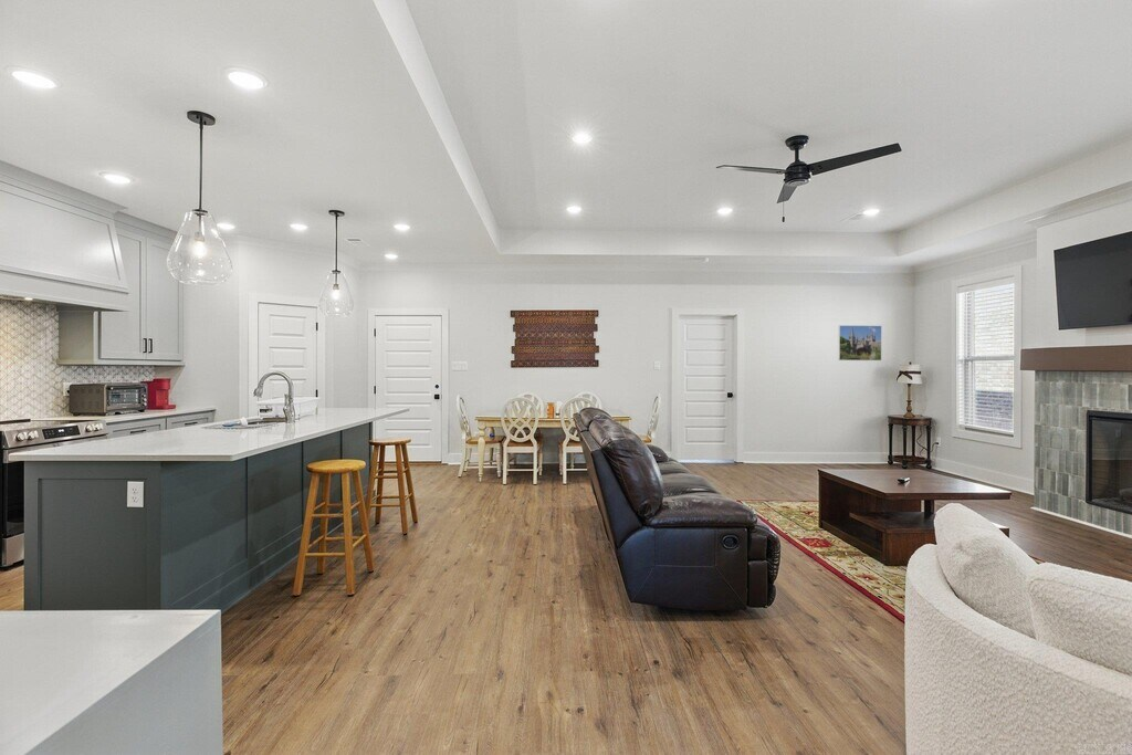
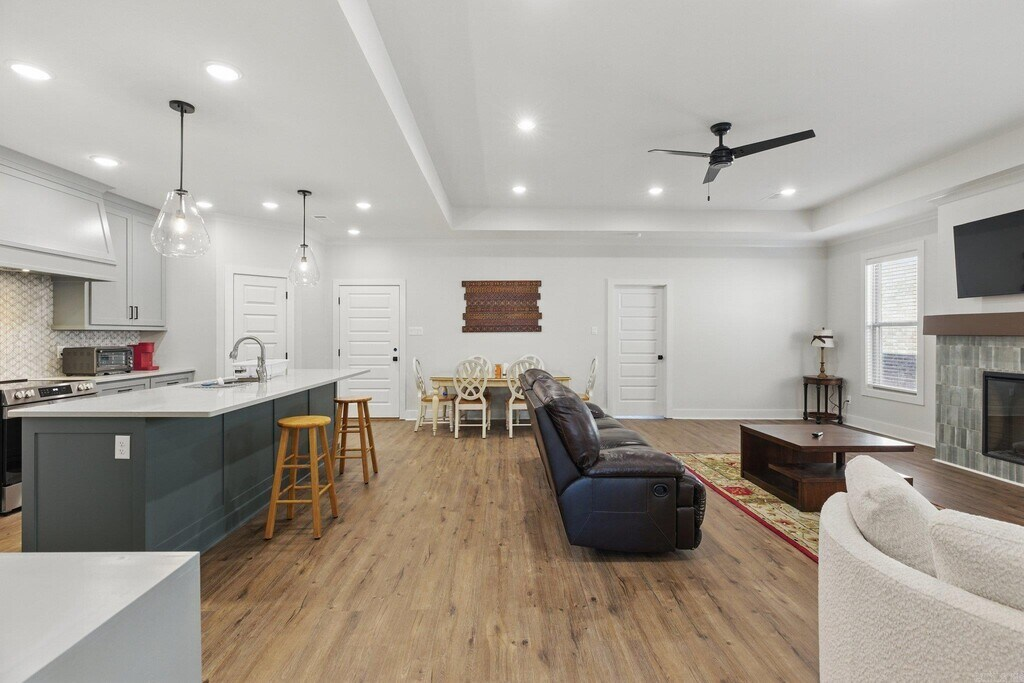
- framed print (859, 343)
